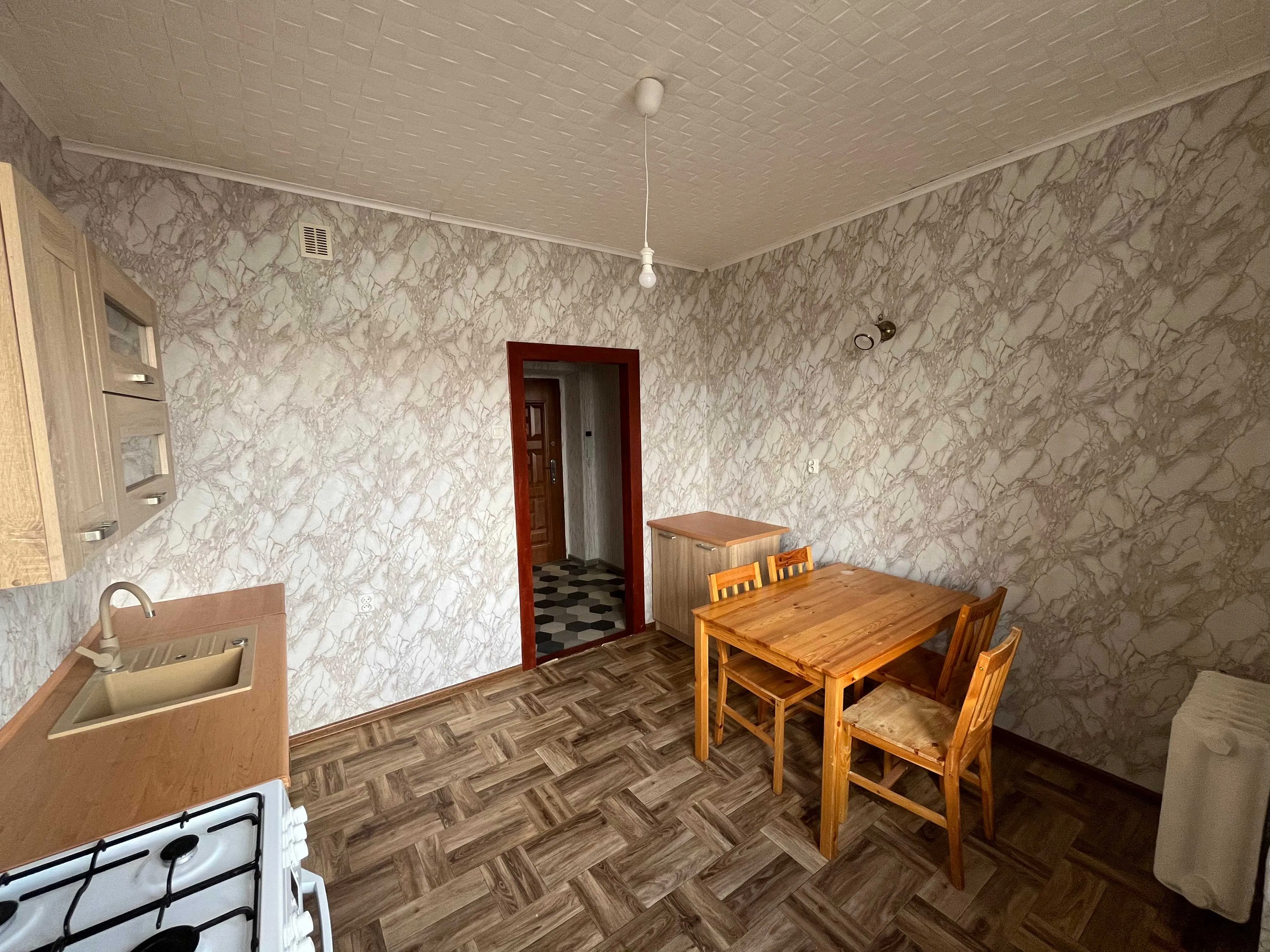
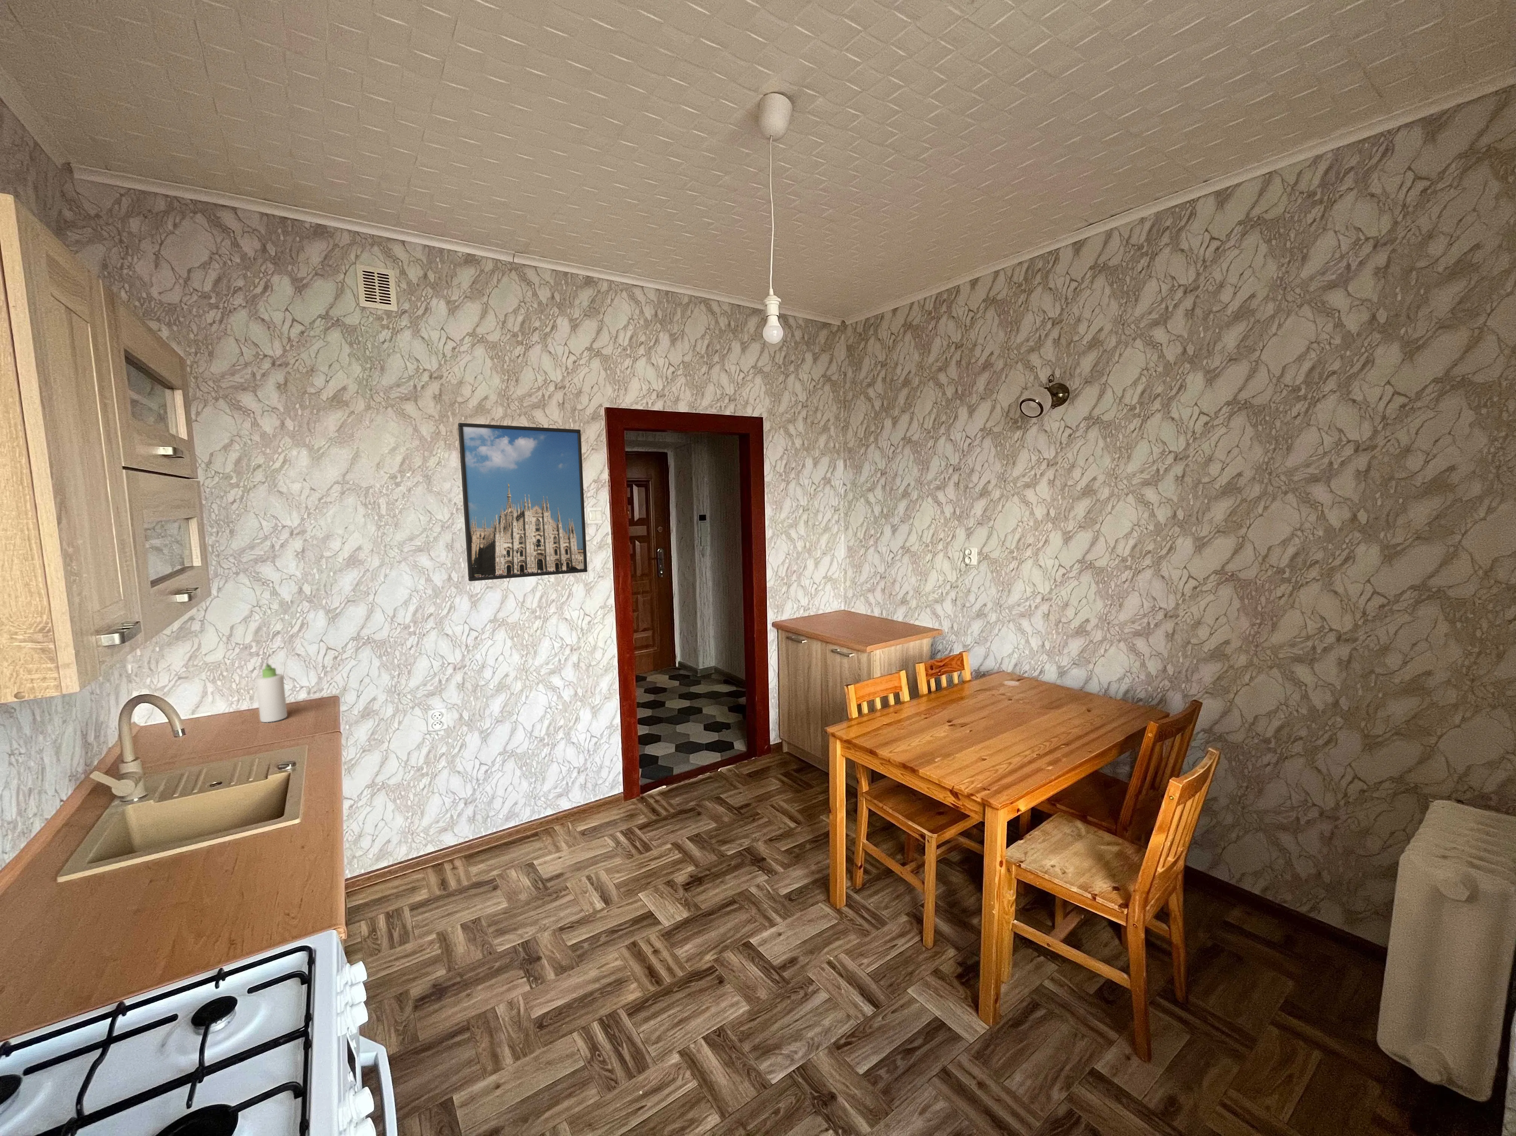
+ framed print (526, 502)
+ bottle (271, 690)
